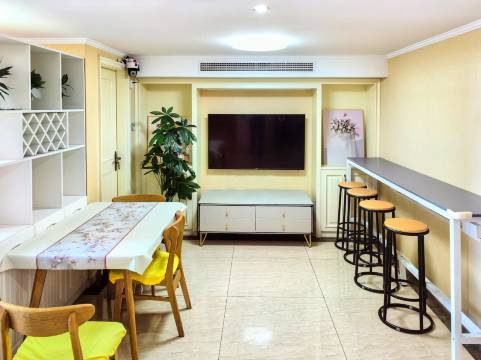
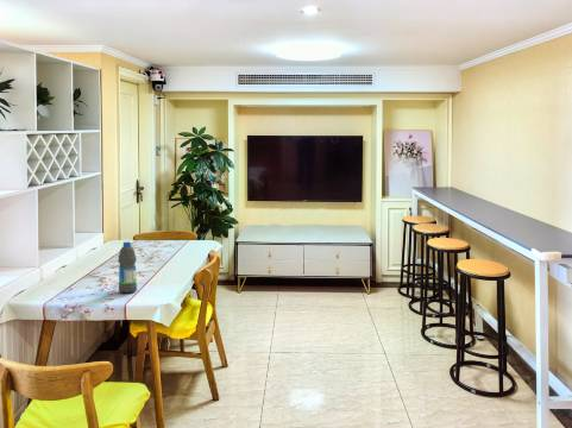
+ water bottle (127, 266)
